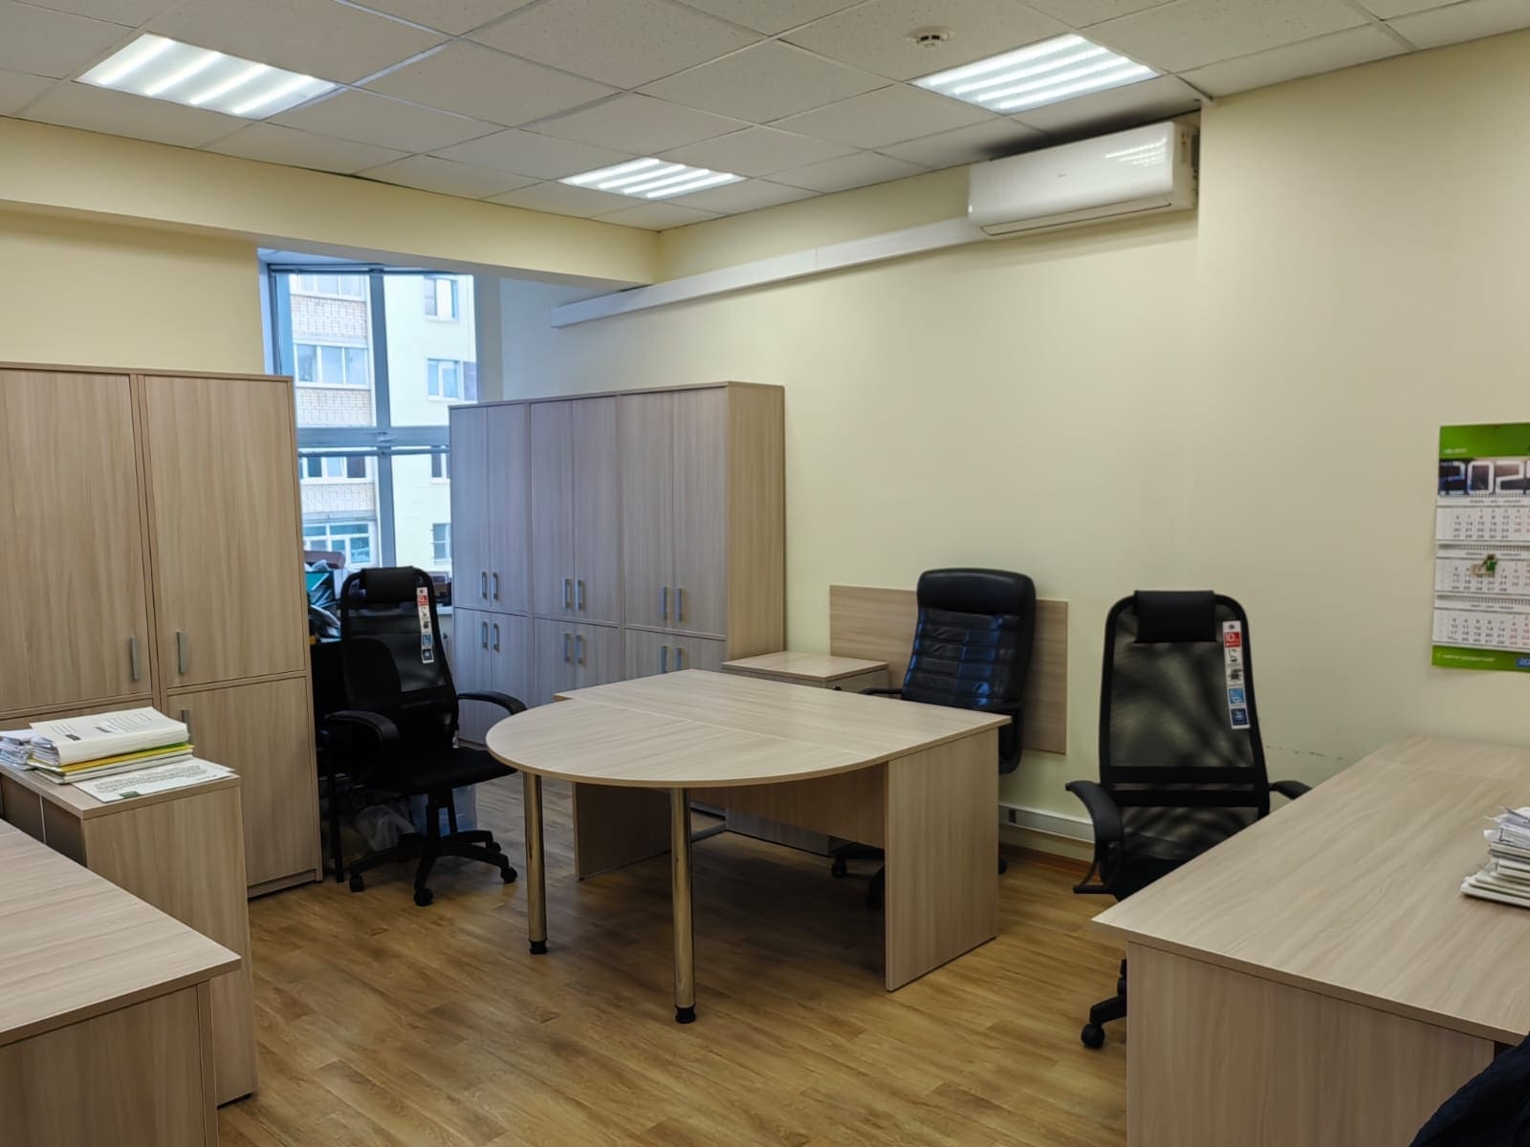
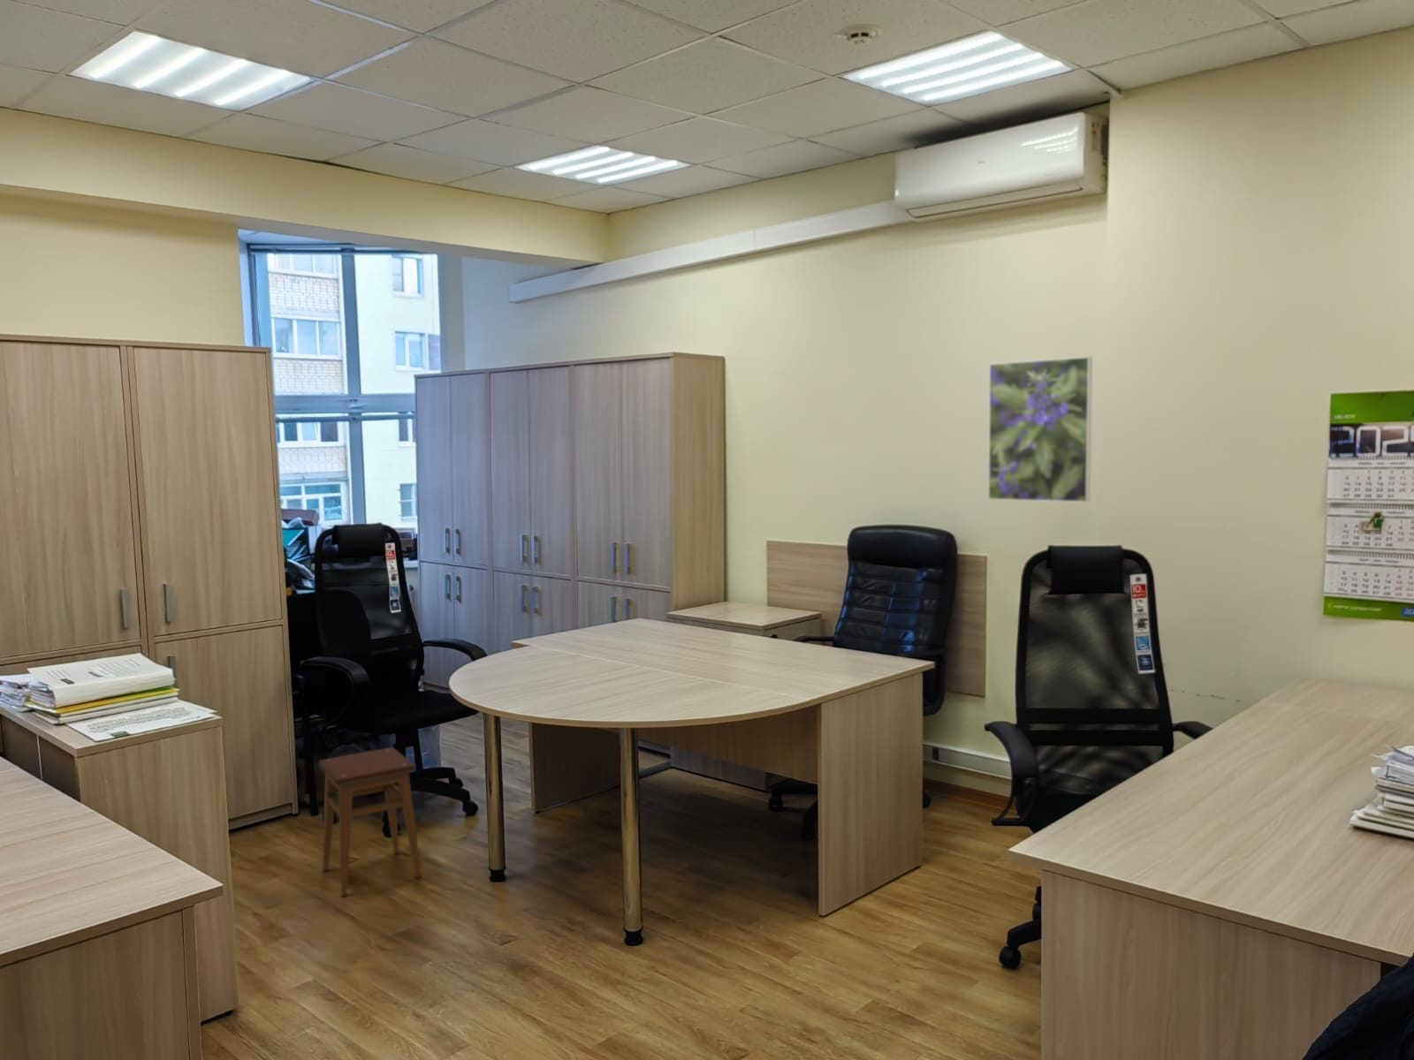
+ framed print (1038, 430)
+ stool (369, 814)
